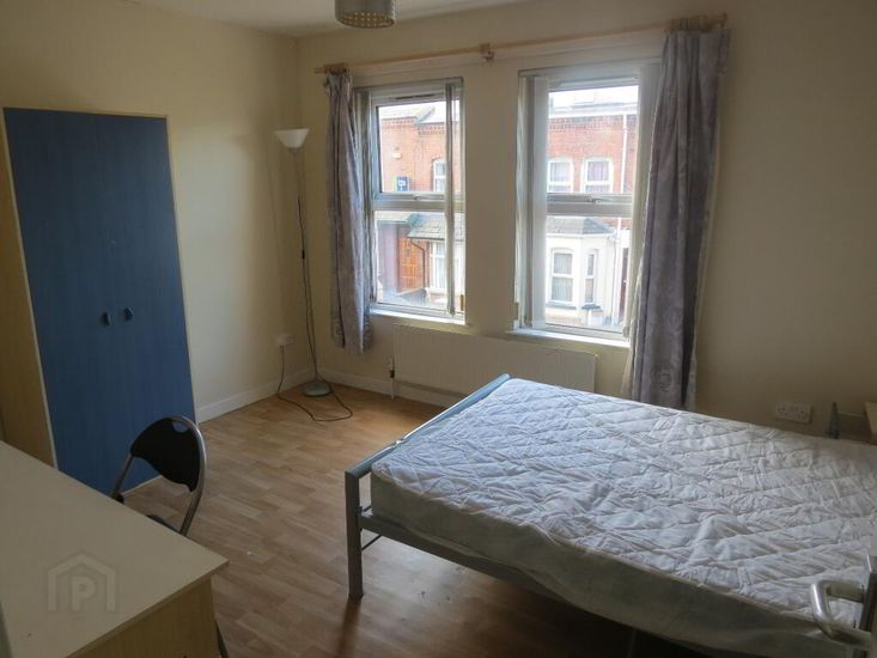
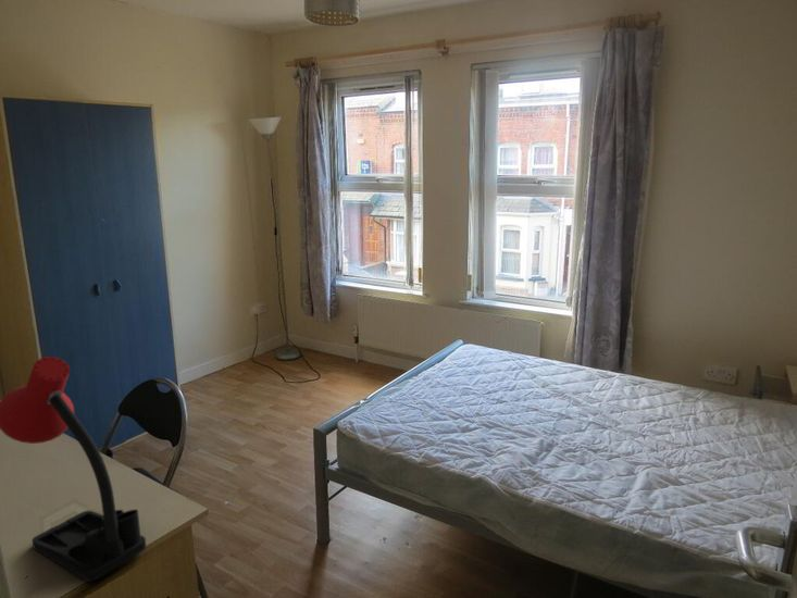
+ desk lamp (82, 447)
